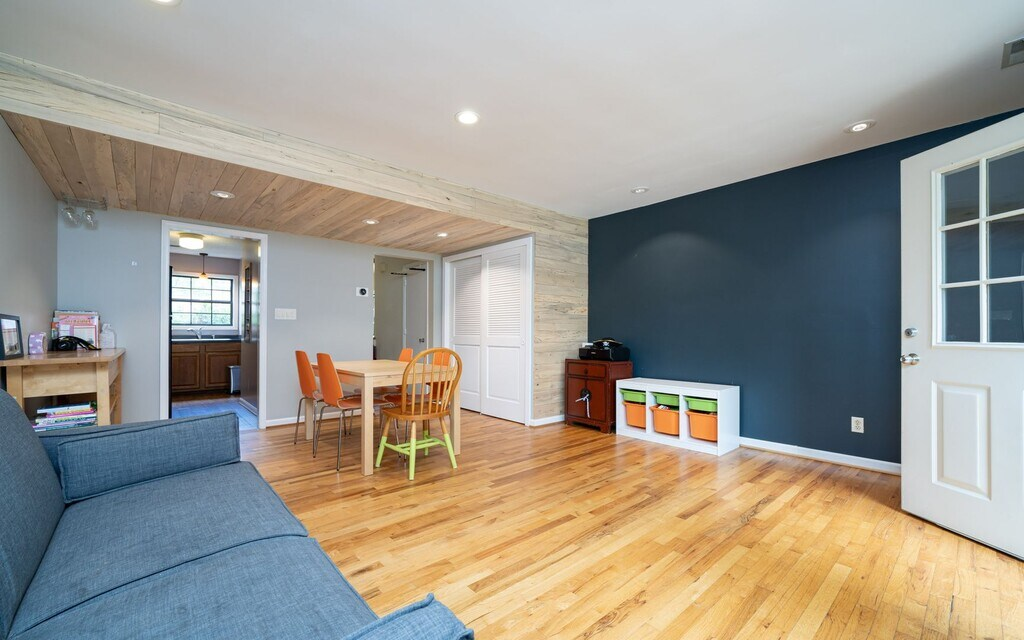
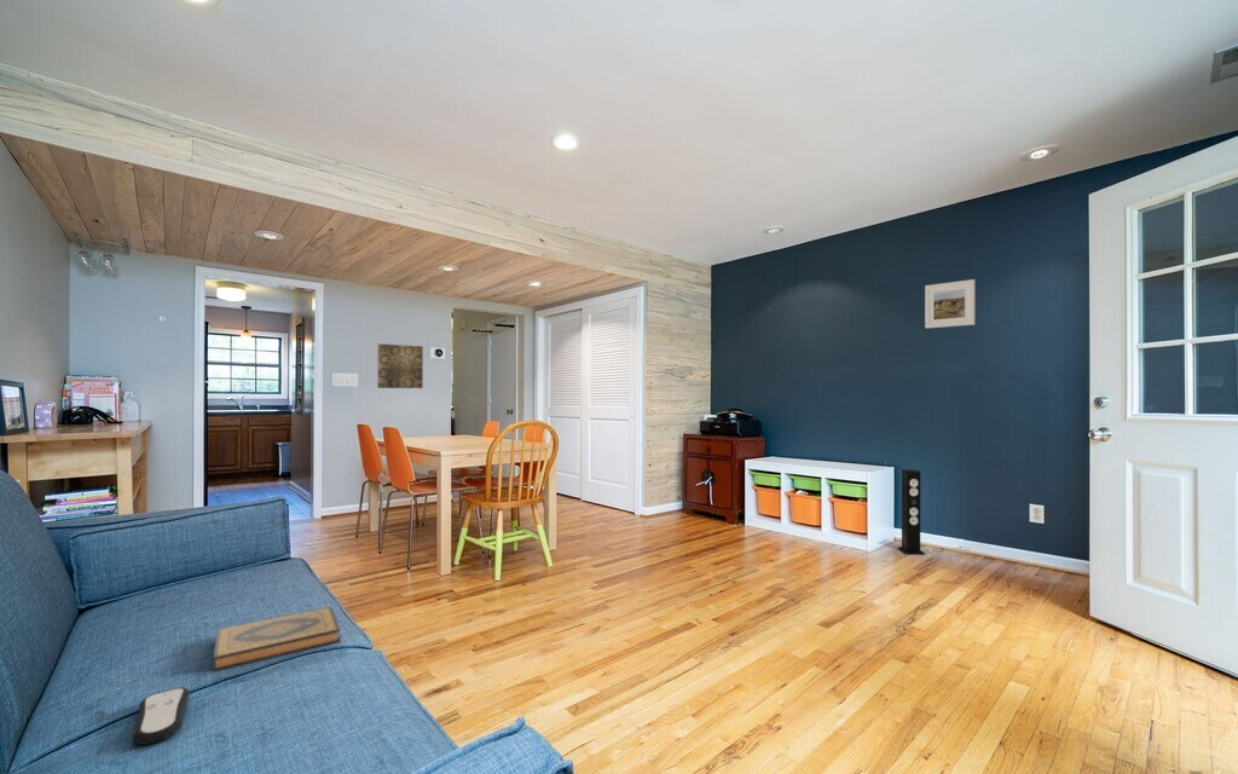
+ wall art (400, 366)
+ speaker (919, 509)
+ hardback book (278, 635)
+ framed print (949, 304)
+ remote control (161, 714)
